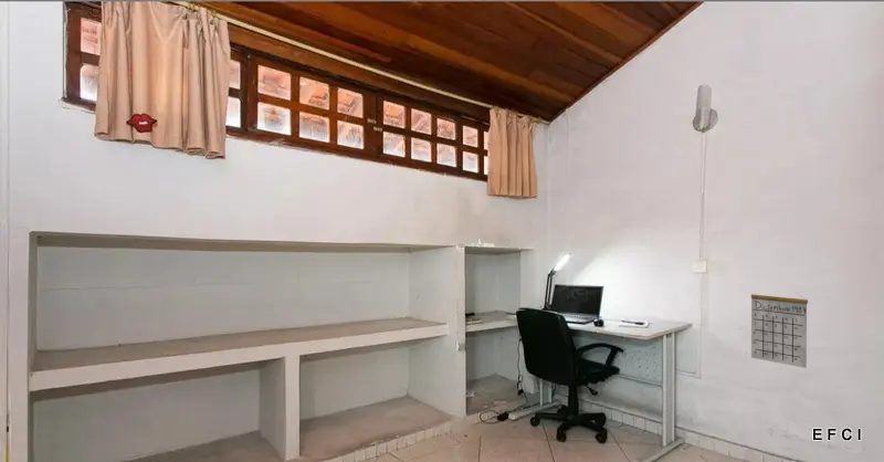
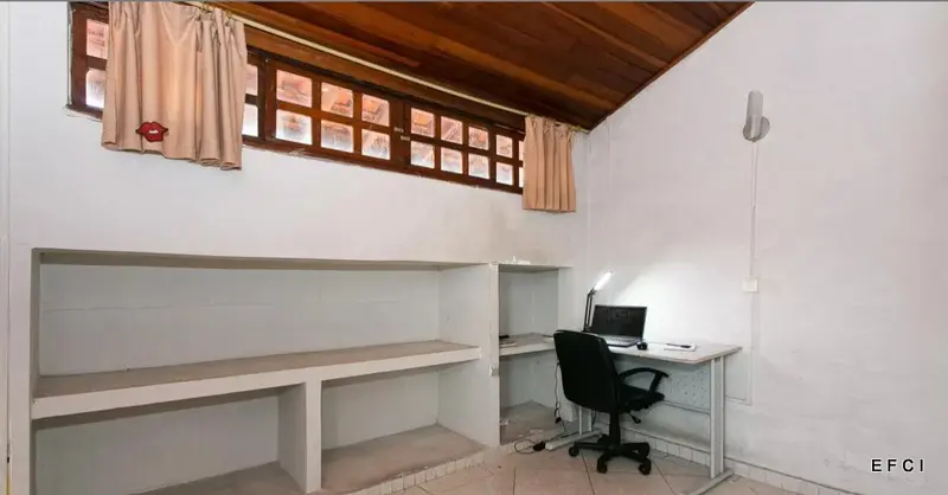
- calendar (778, 322)
